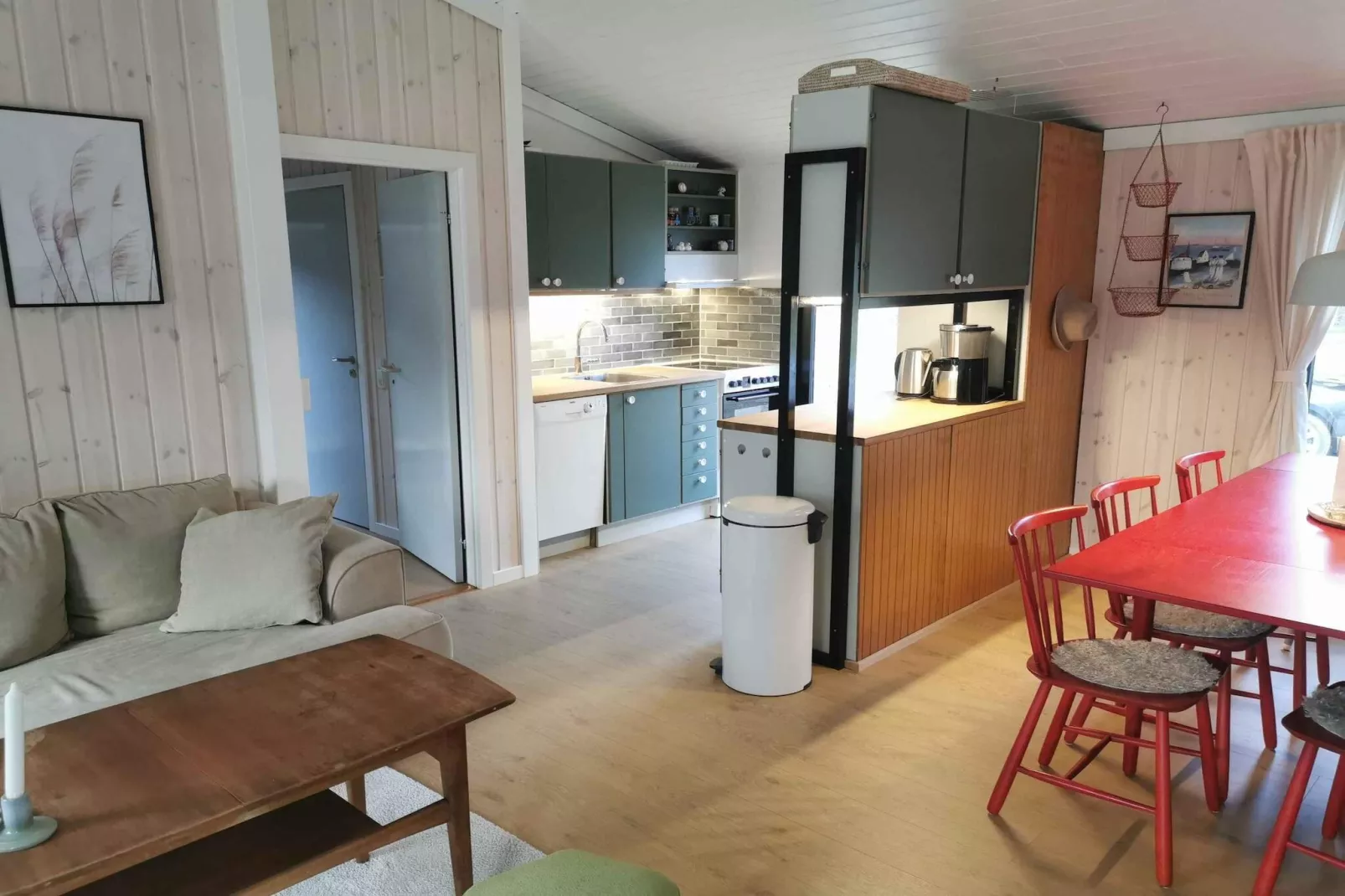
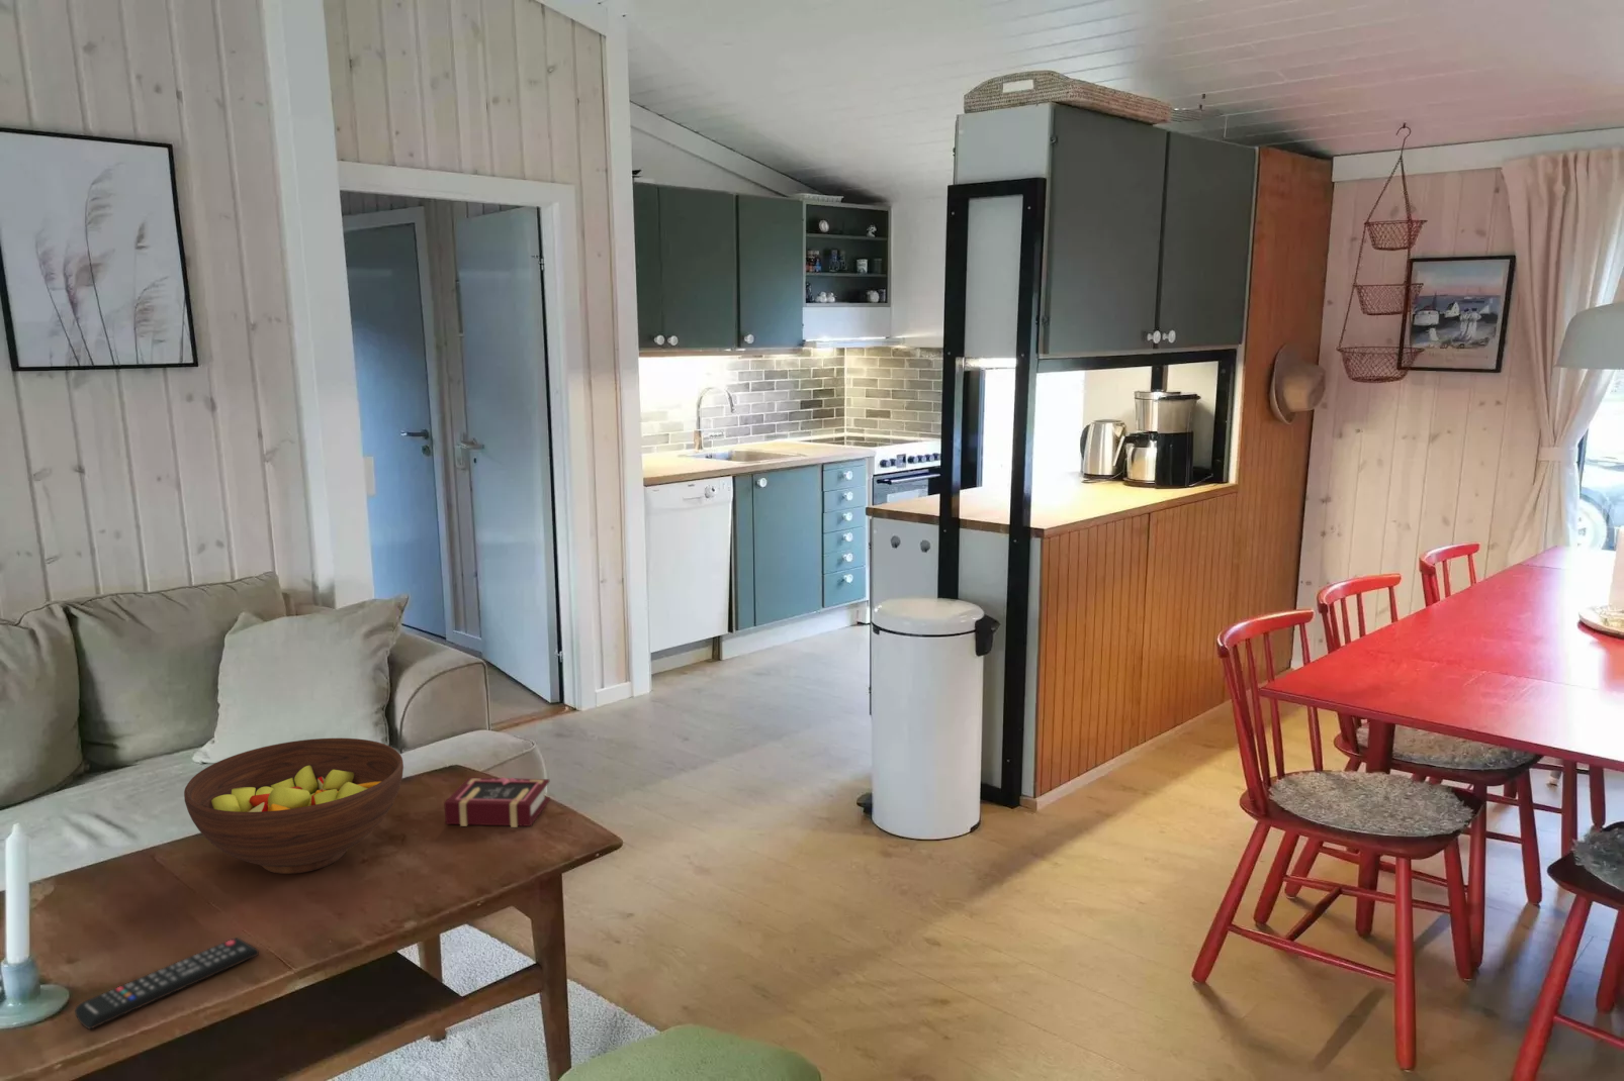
+ book (497, 800)
+ remote control (171, 981)
+ fruit bowl (301, 816)
